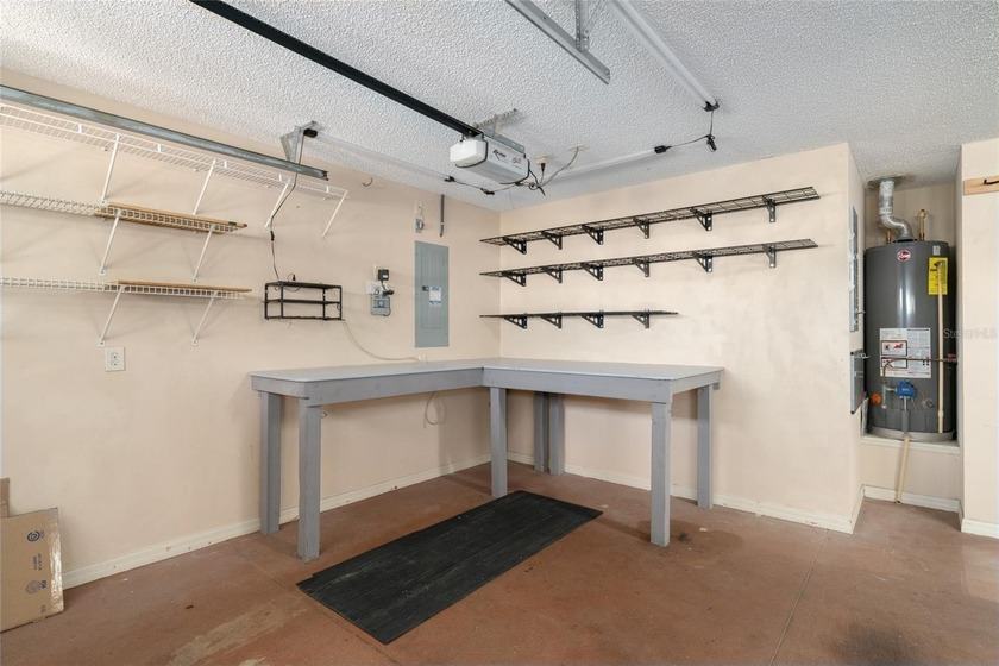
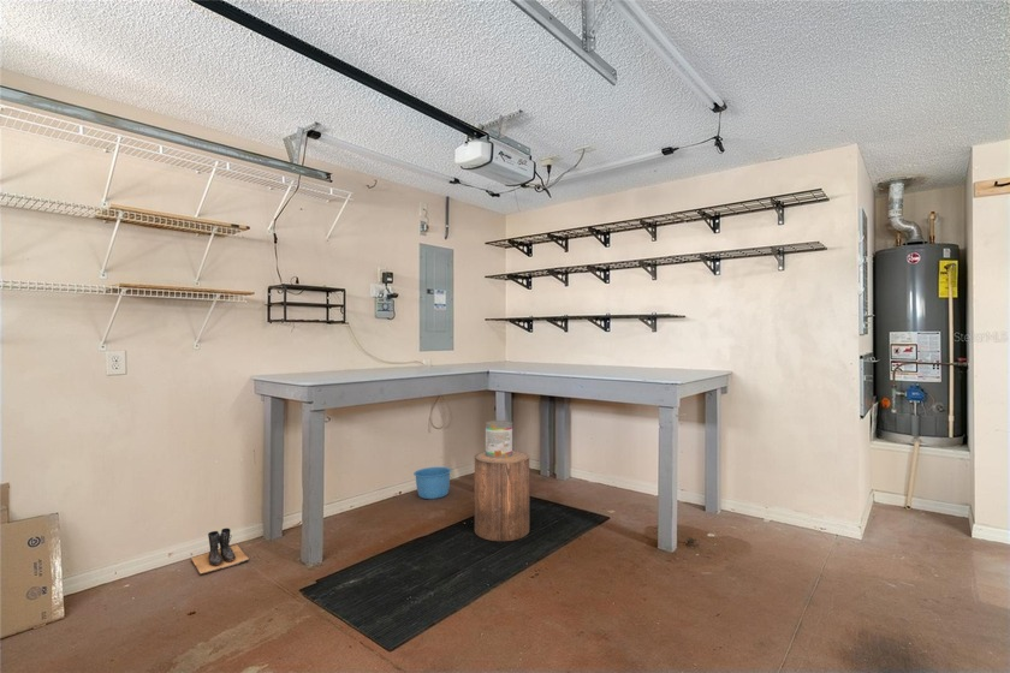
+ stool (501, 493)
+ boots (220, 546)
+ paint can (499, 437)
+ bowl (432, 482)
